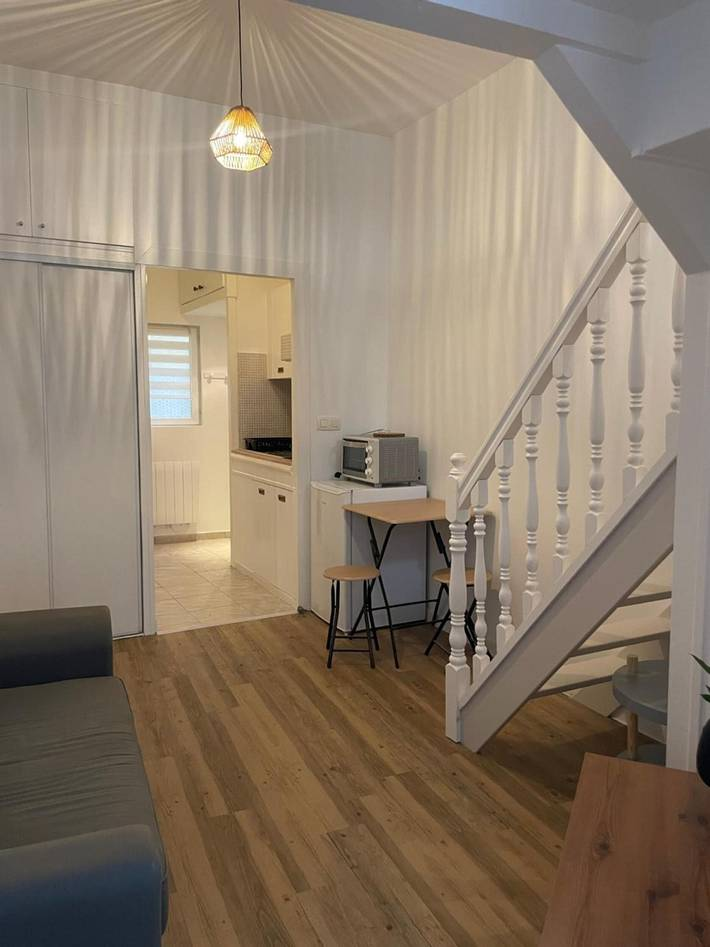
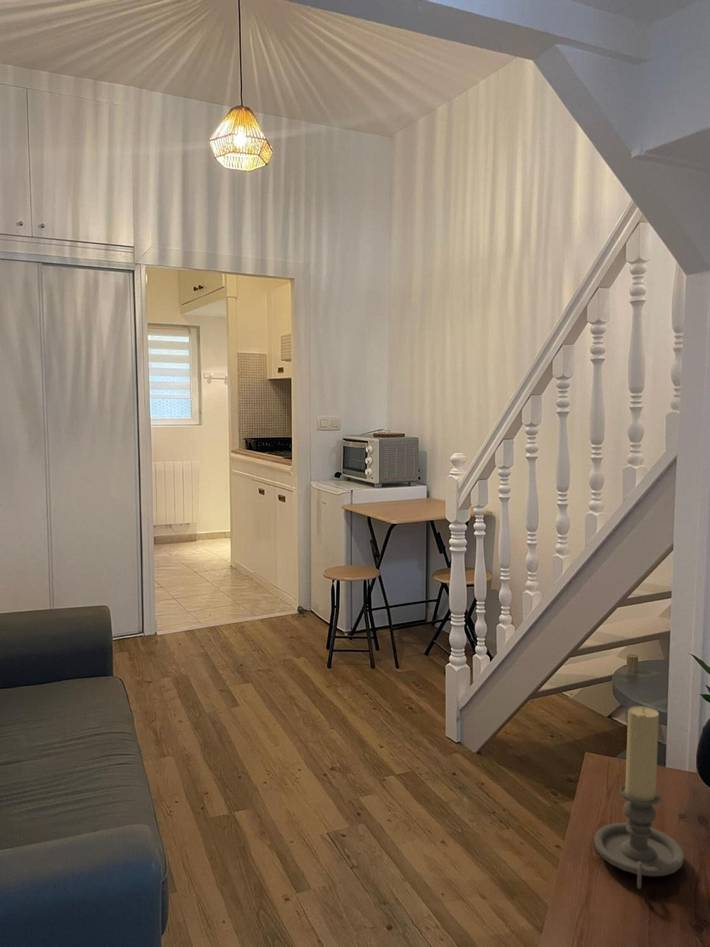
+ candle holder (640, 787)
